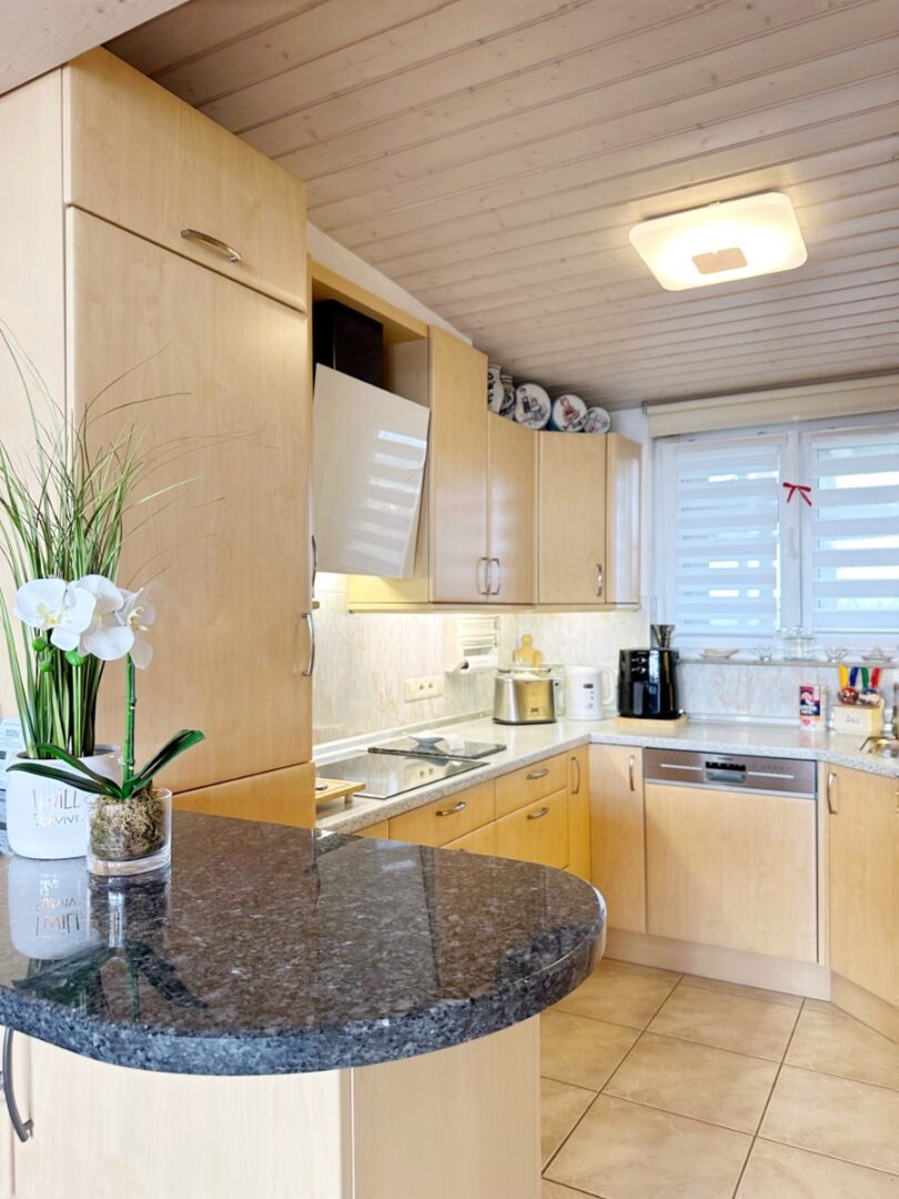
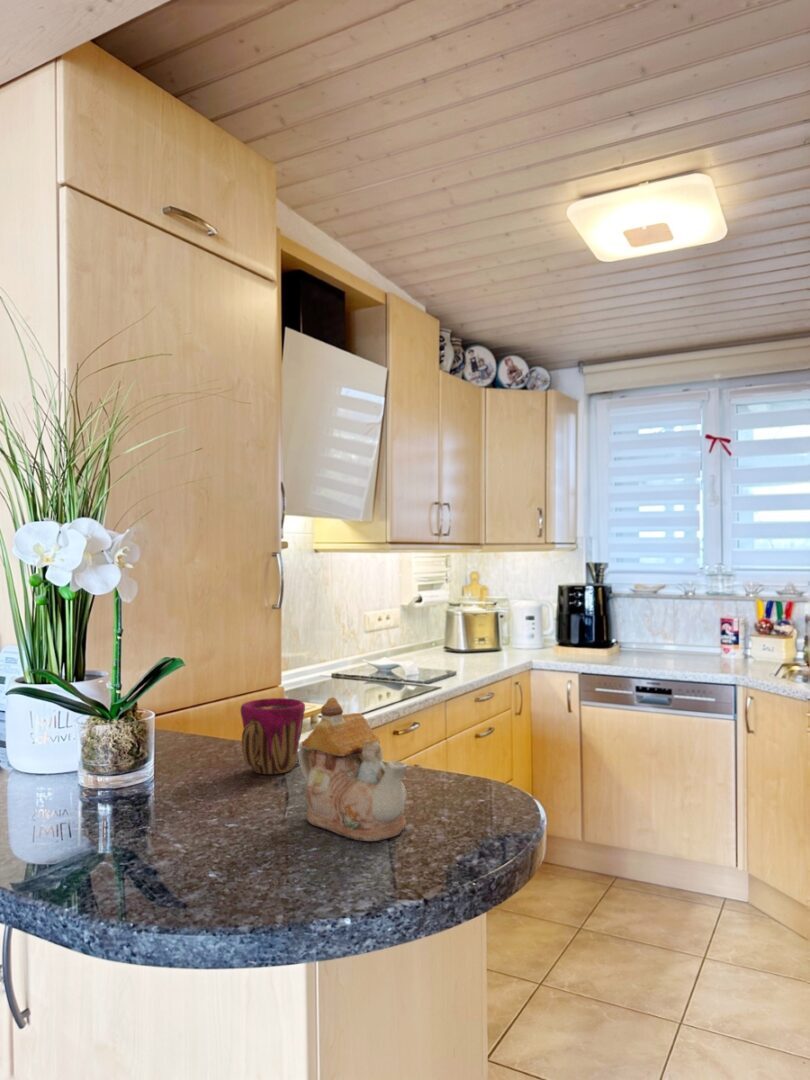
+ teapot (354, 759)
+ cup (268, 738)
